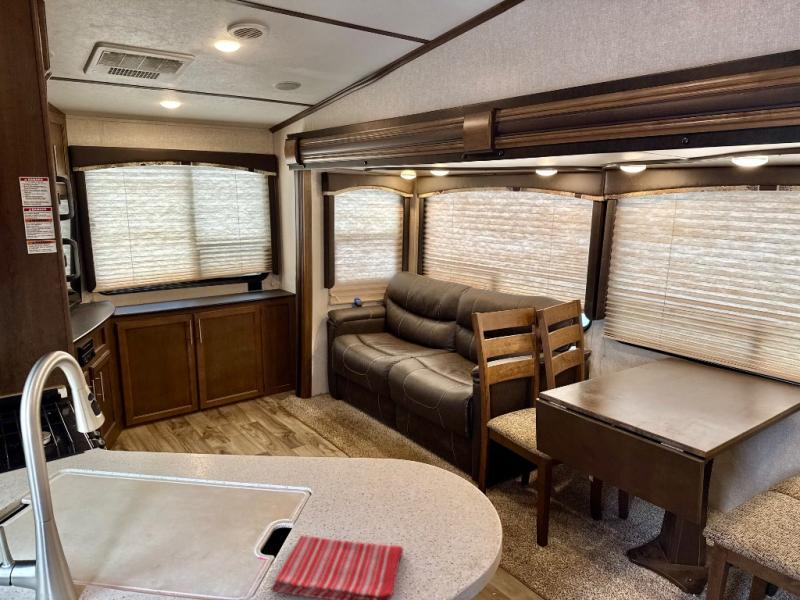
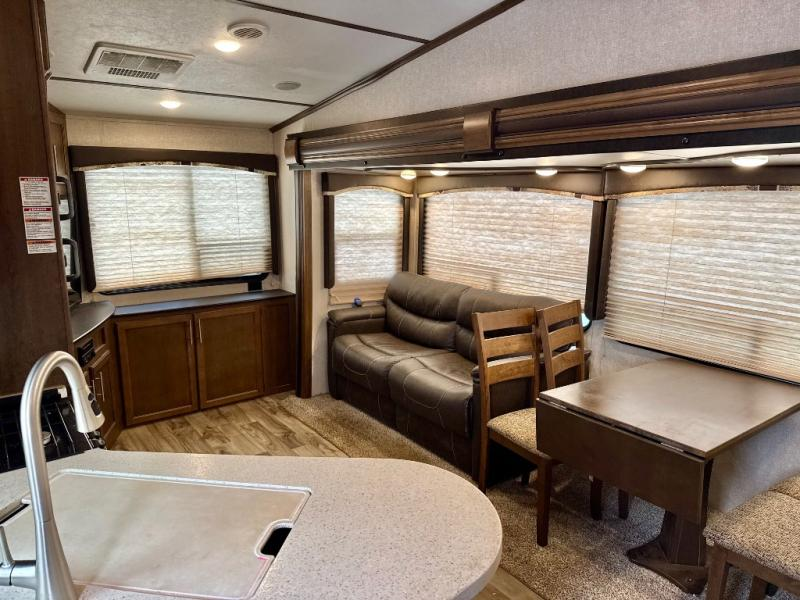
- dish towel (341, 566)
